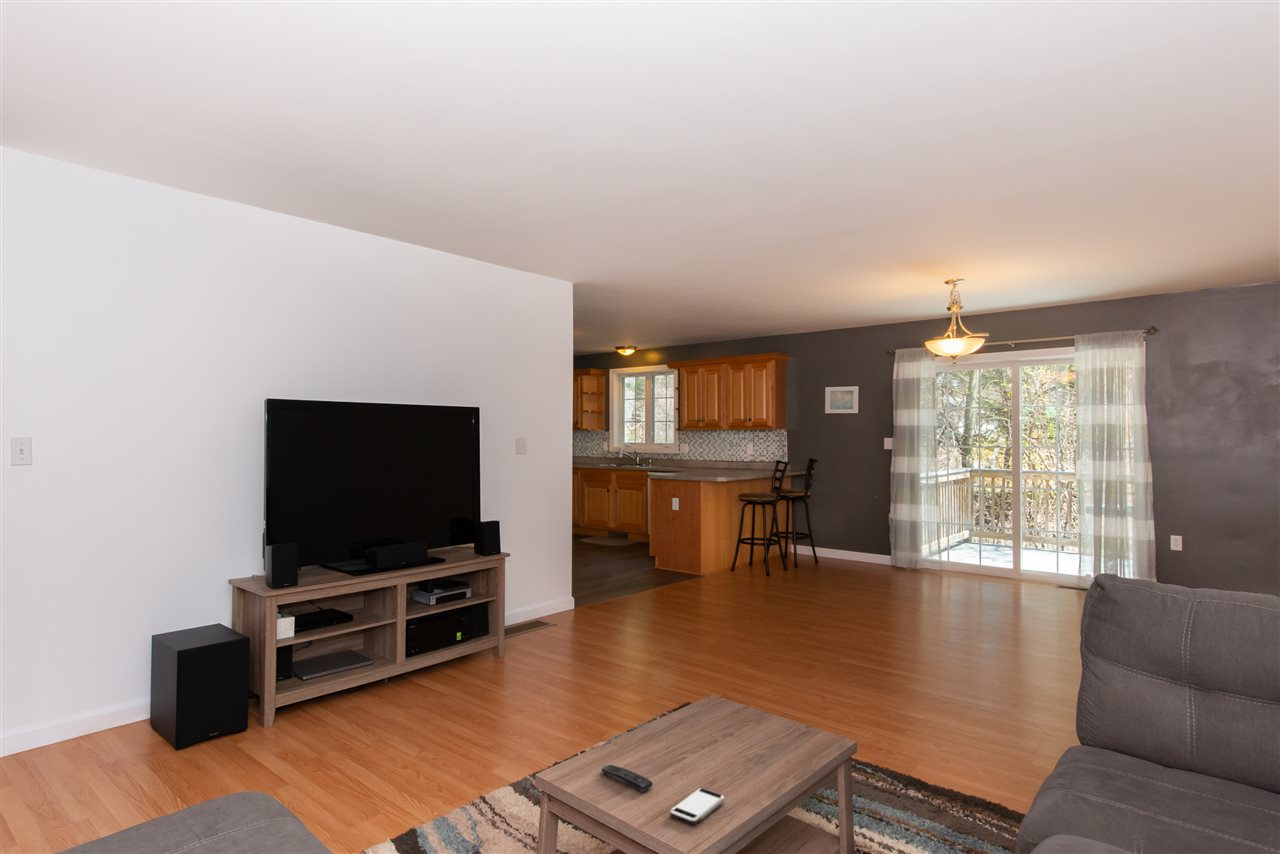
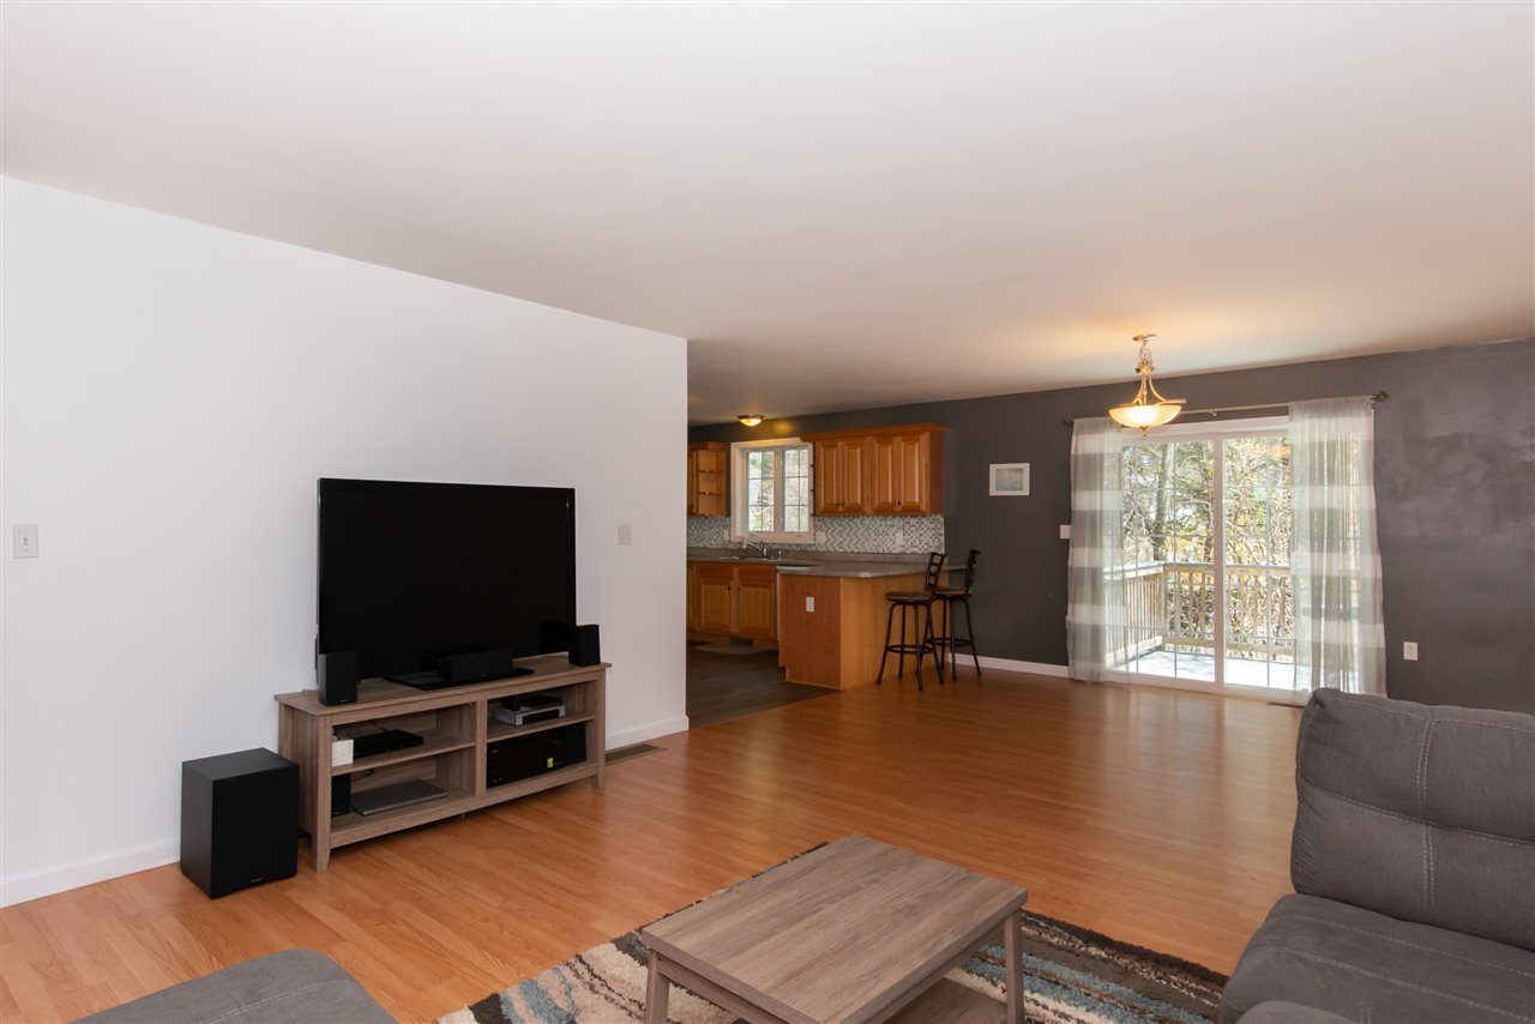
- remote control (624, 776)
- smartphone (697, 805)
